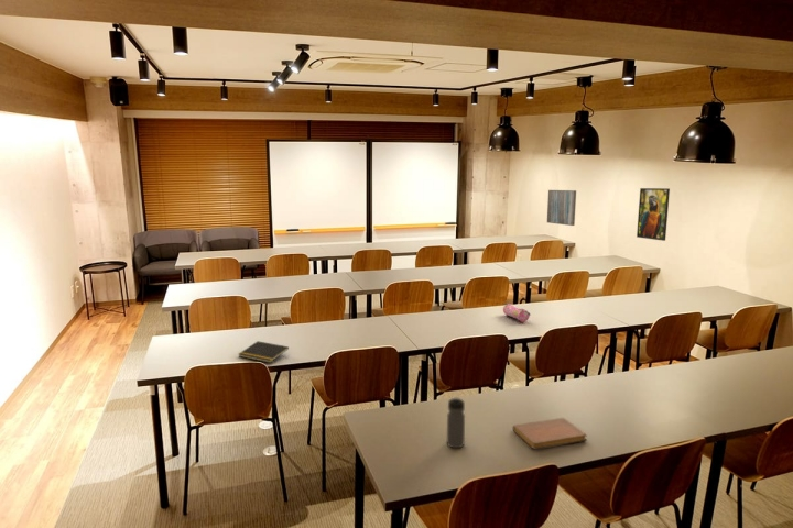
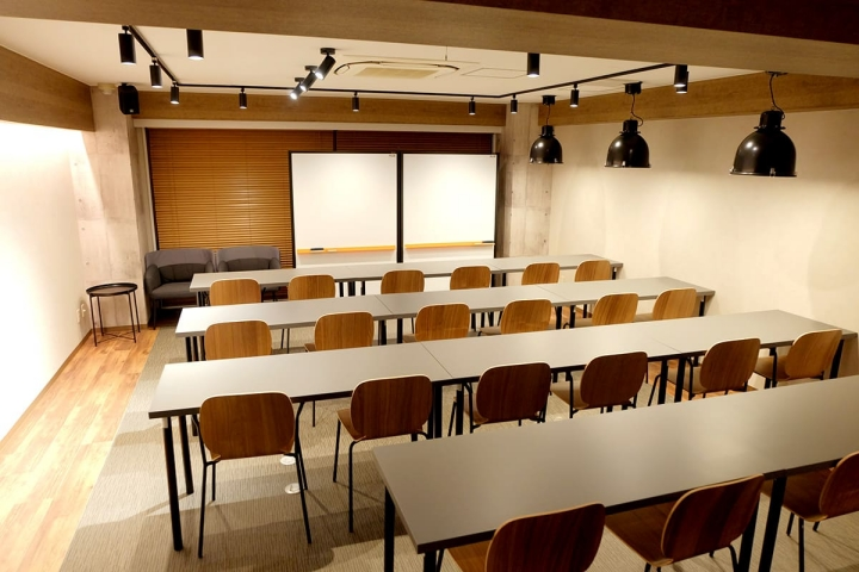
- water bottle (455, 420)
- notepad (263, 351)
- notebook (548, 432)
- pencil case (515, 312)
- wall art (561, 207)
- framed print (652, 213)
